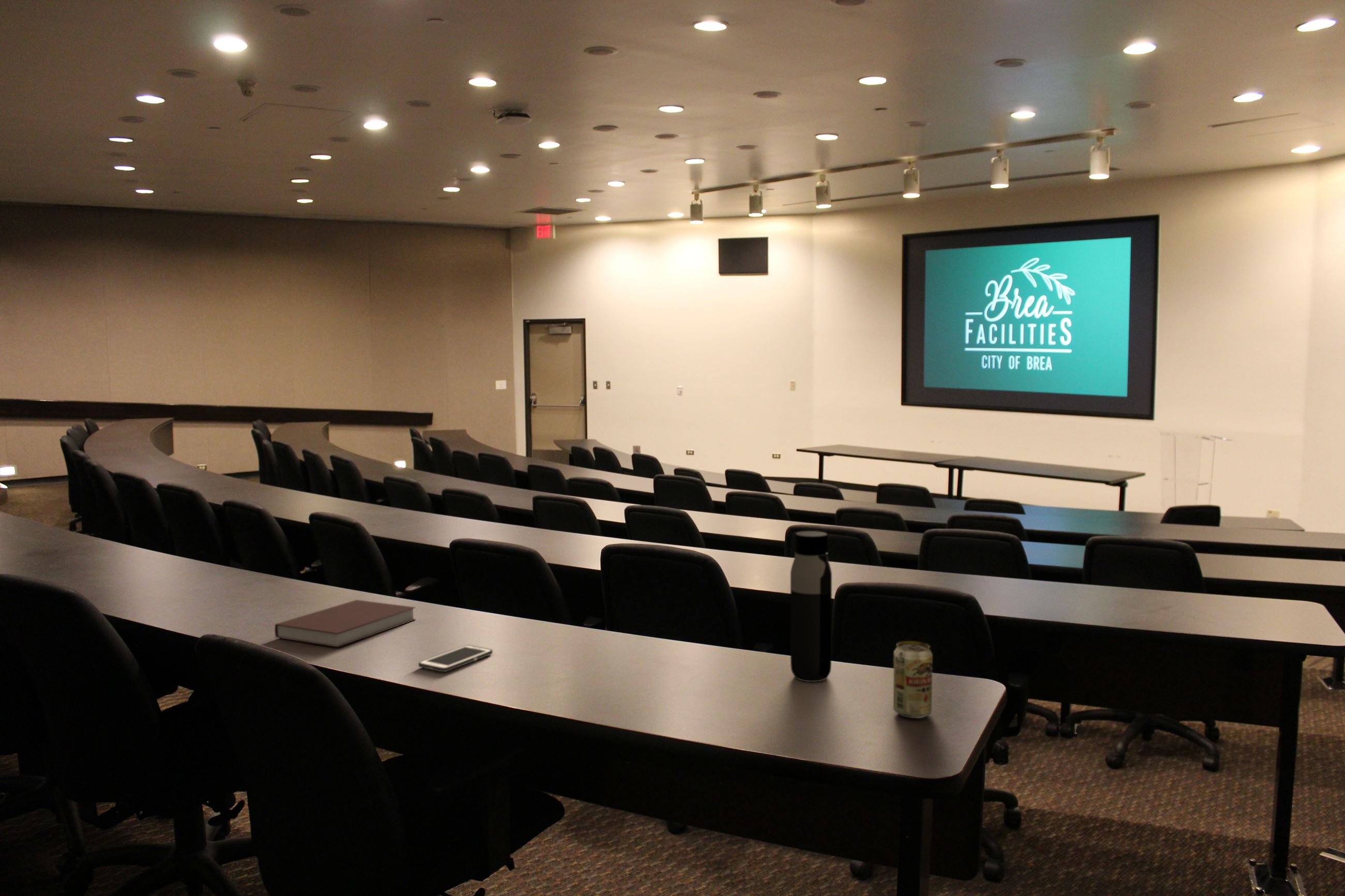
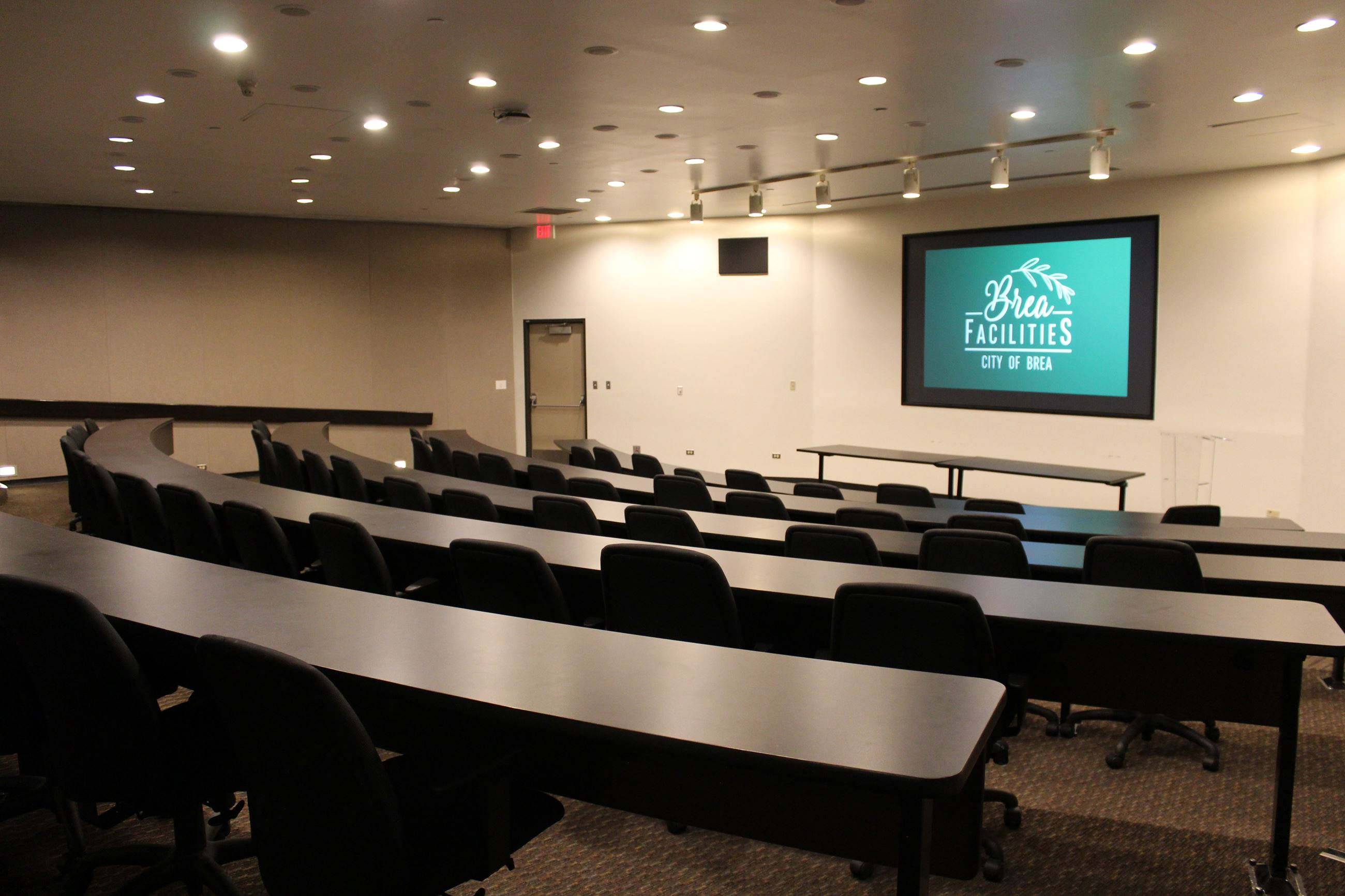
- beverage can (913, 679)
- notebook (347, 621)
- cell phone (456, 658)
- water bottle (811, 605)
